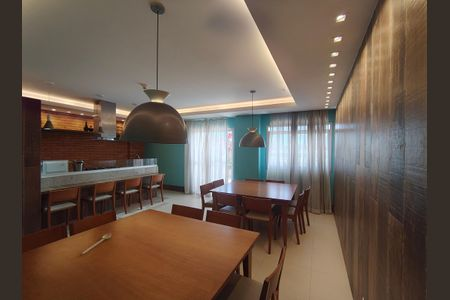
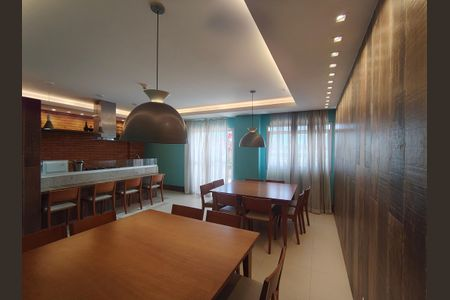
- spoon (97, 243)
